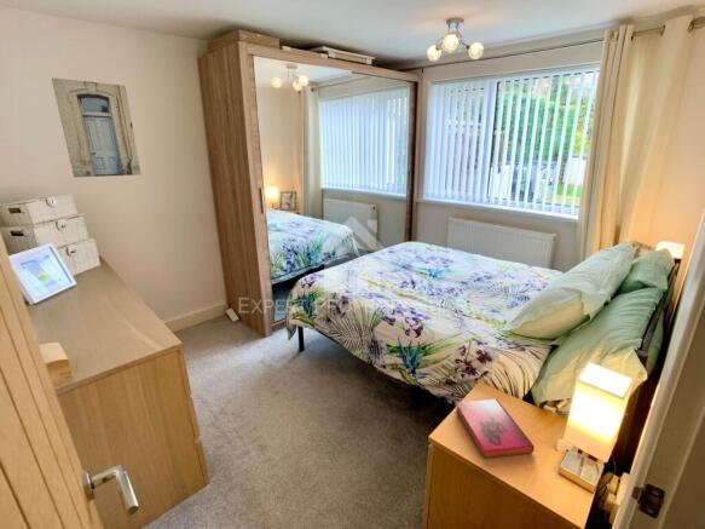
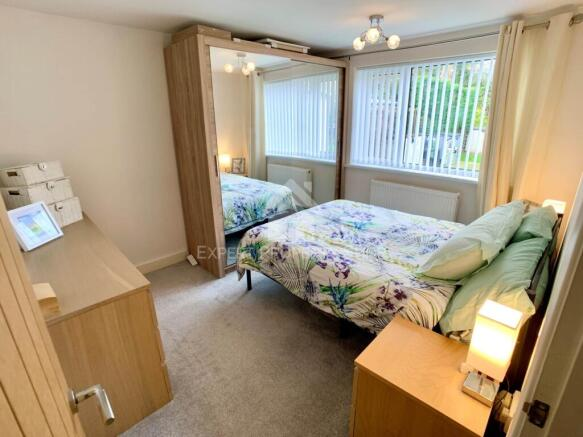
- hardback book (491, 425)
- wall art (99, 131)
